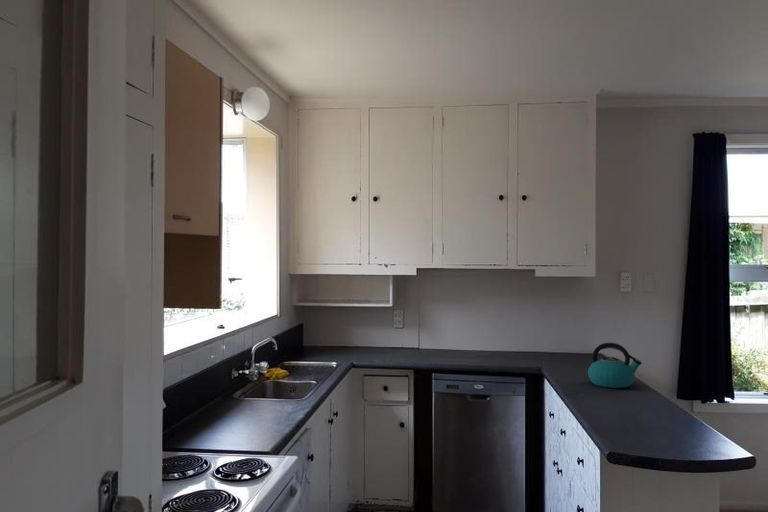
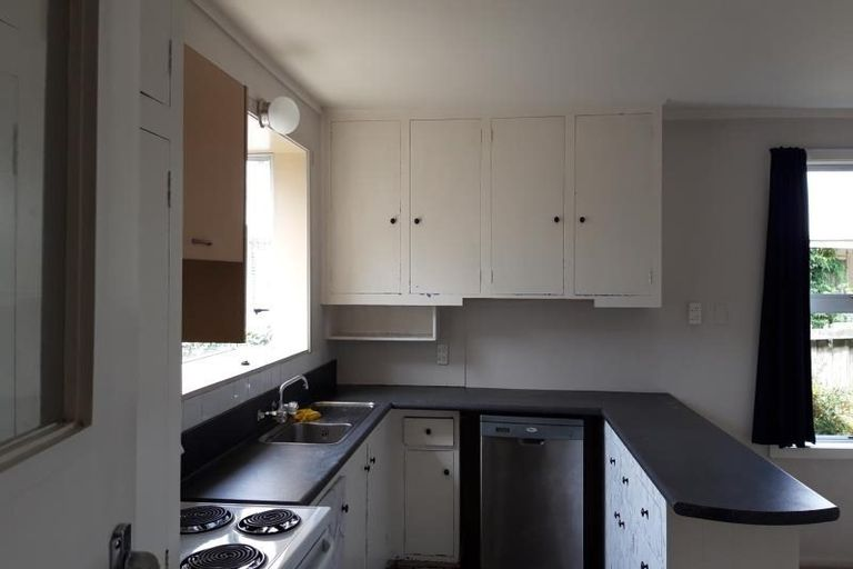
- kettle (614, 363)
